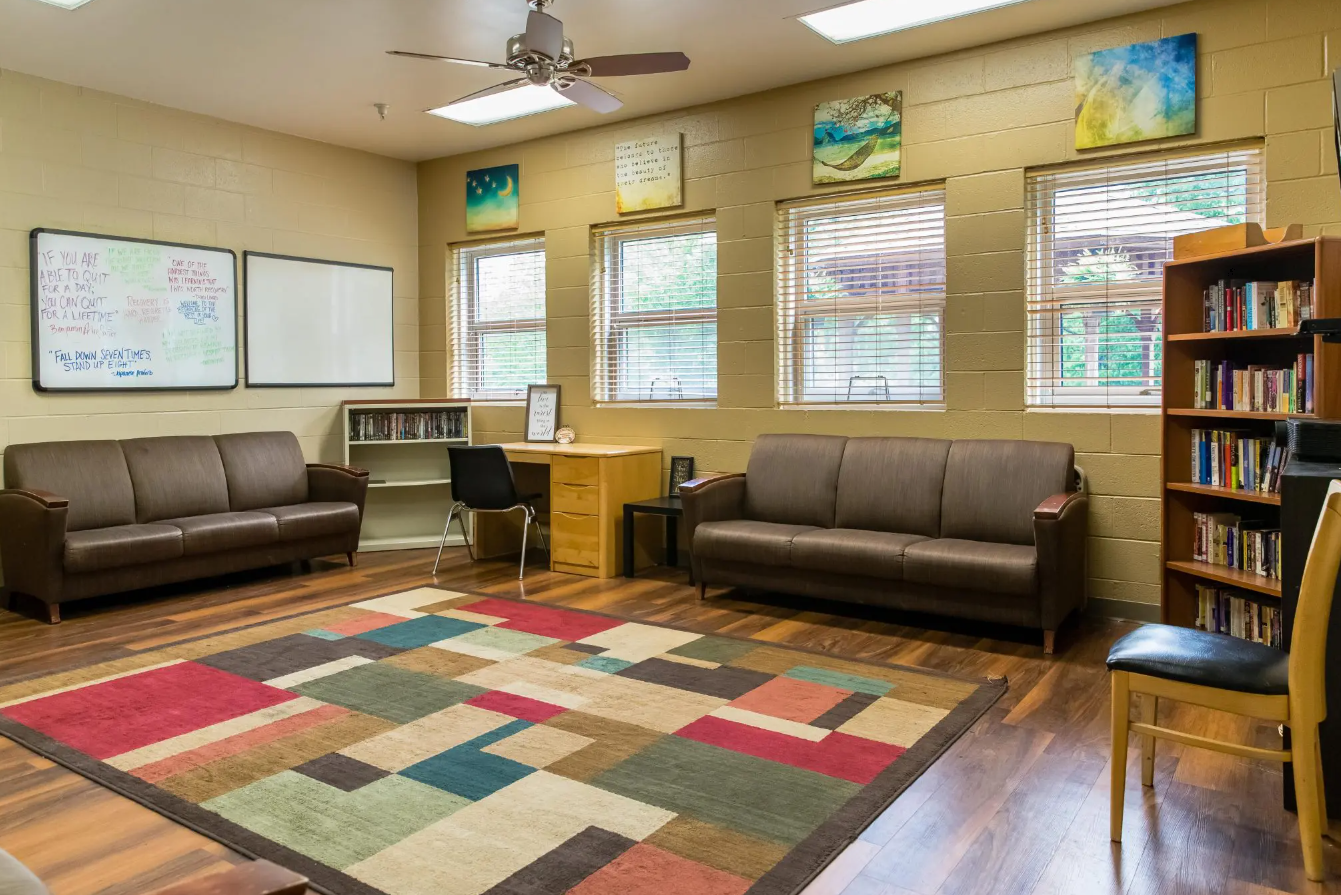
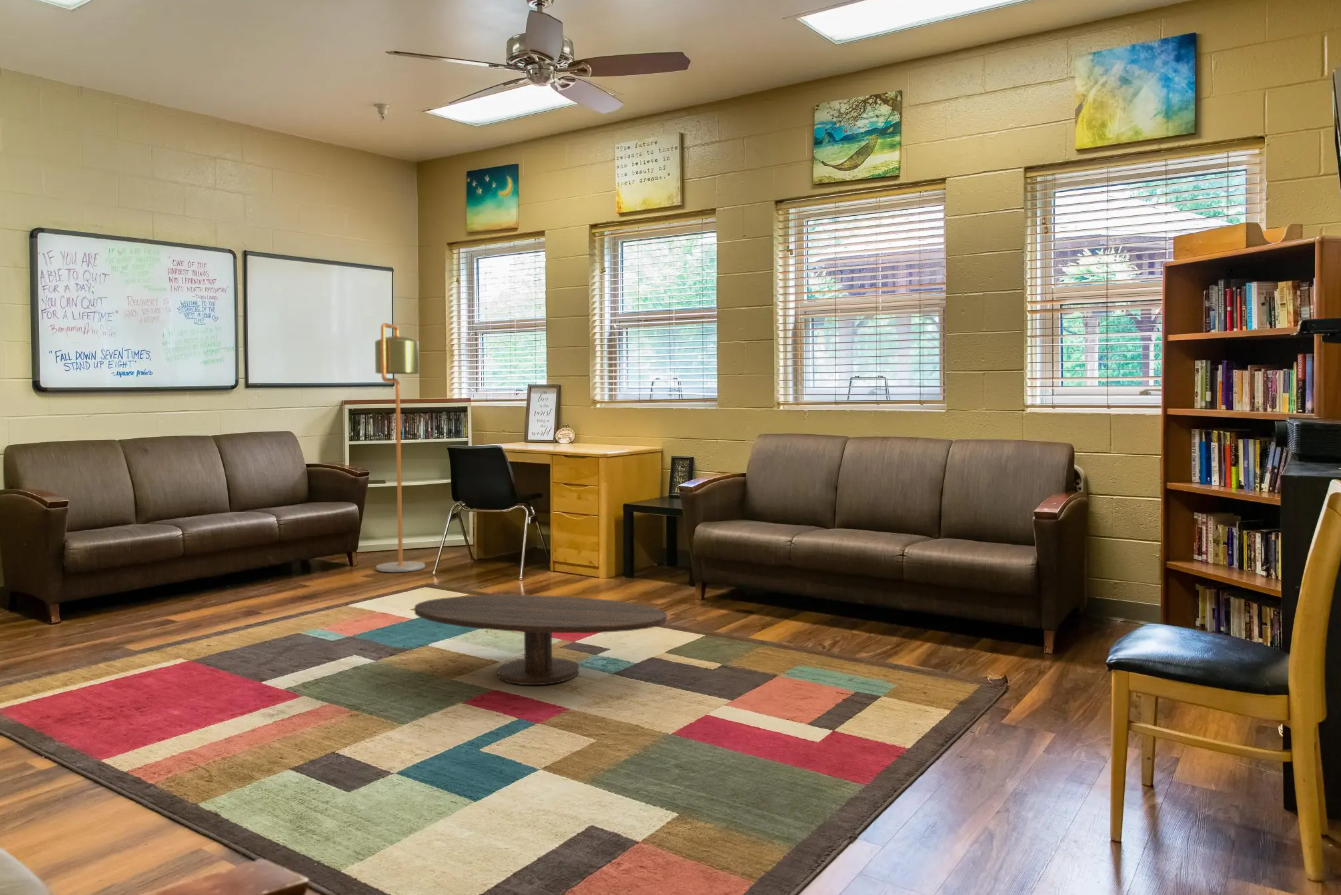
+ floor lamp (397, 447)
+ coffee table (538, 641)
